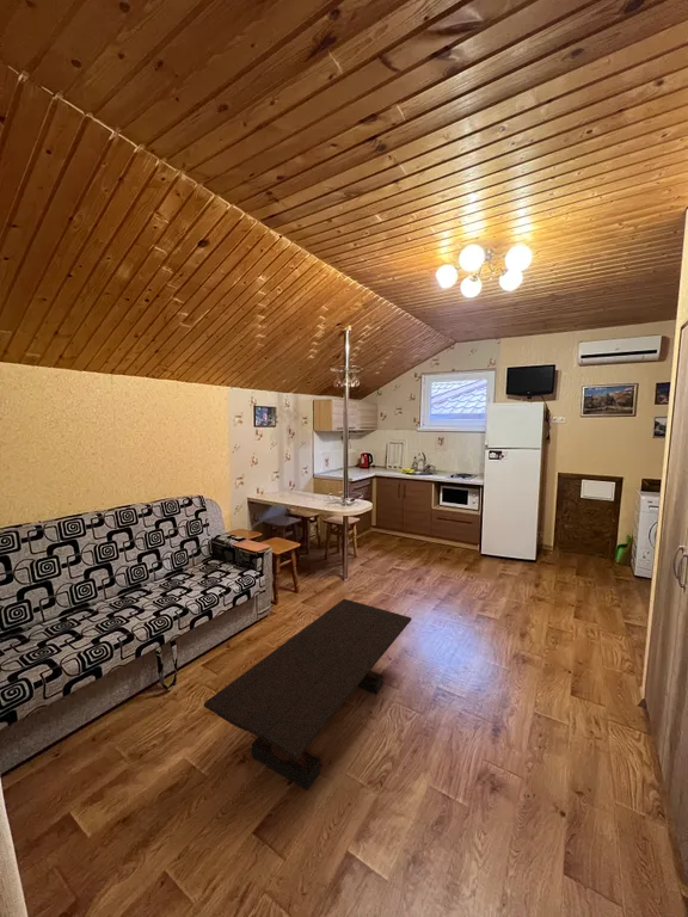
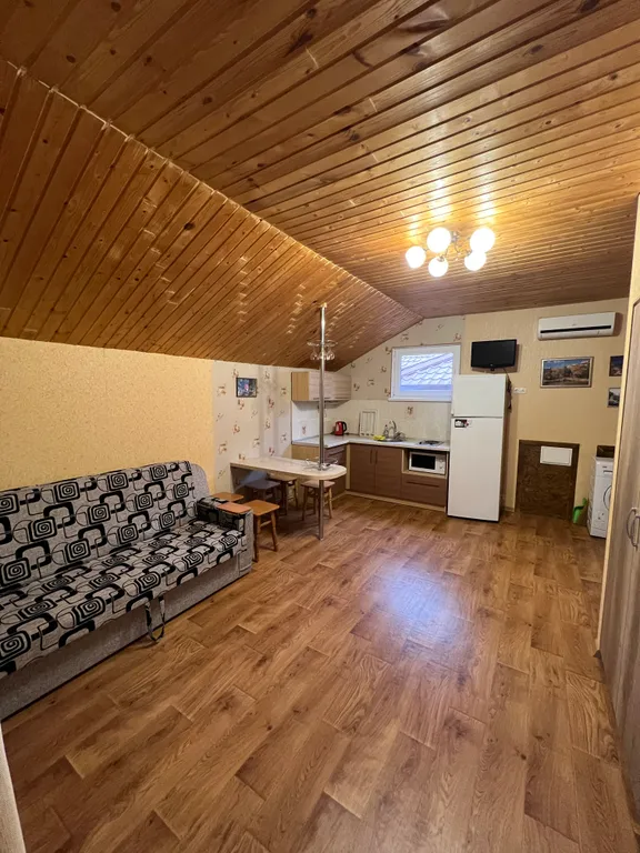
- coffee table (326, 684)
